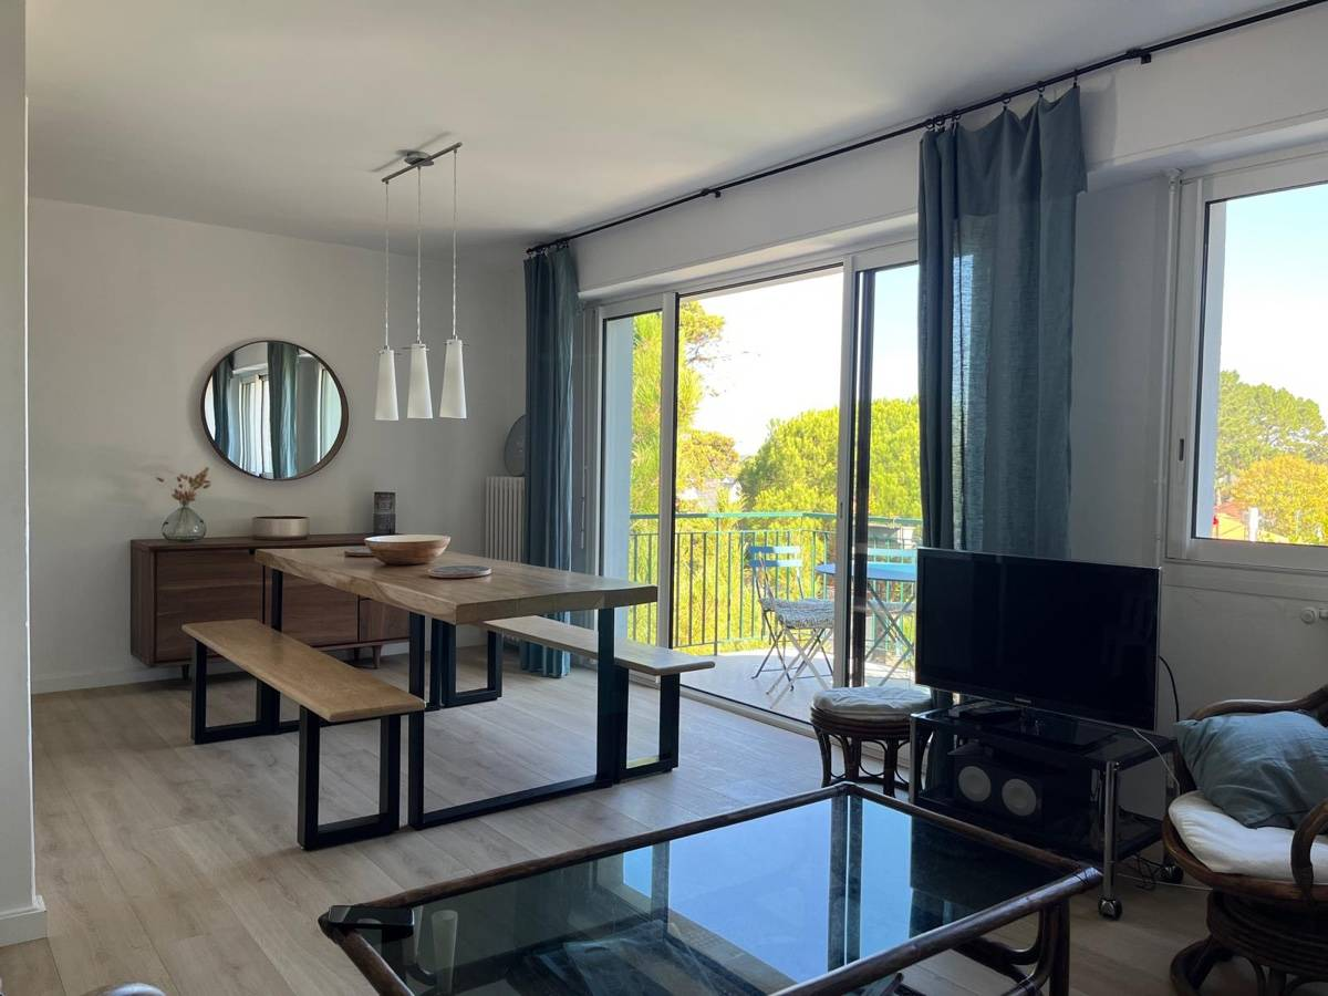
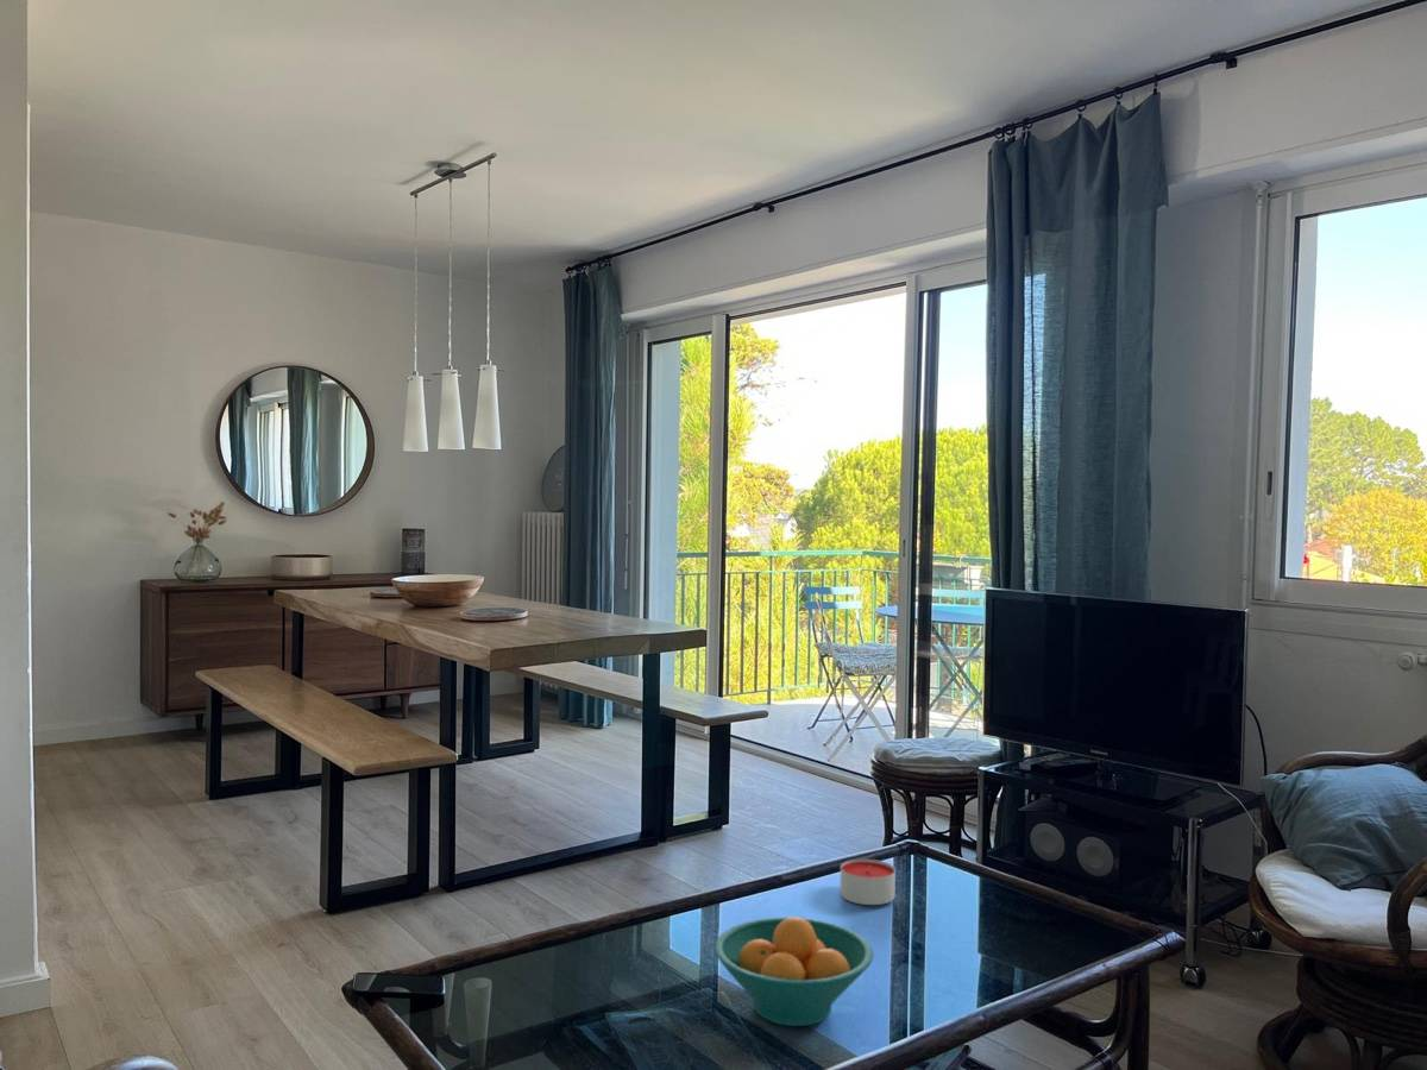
+ candle (867, 880)
+ fruit bowl (793, 964)
